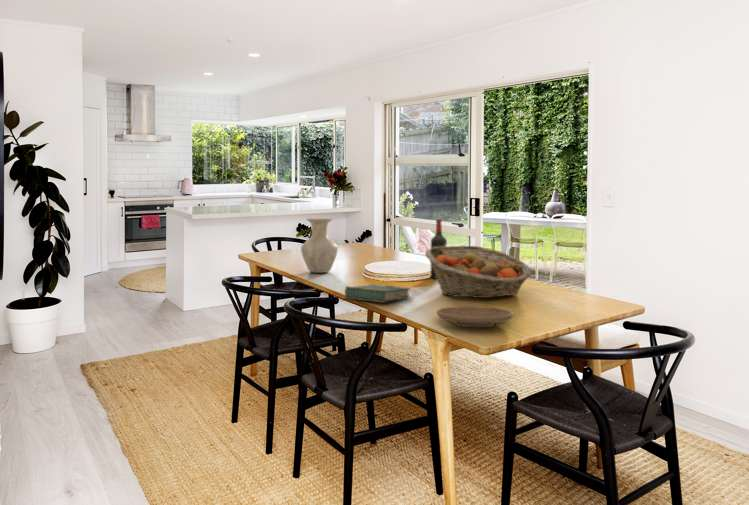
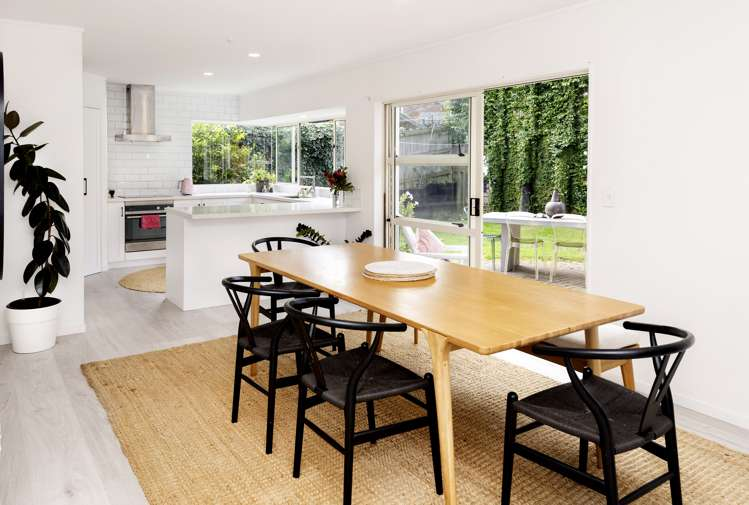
- fruit basket (477, 270)
- wine bottle (438, 246)
- book (378, 292)
- plate (474, 317)
- vase (319, 245)
